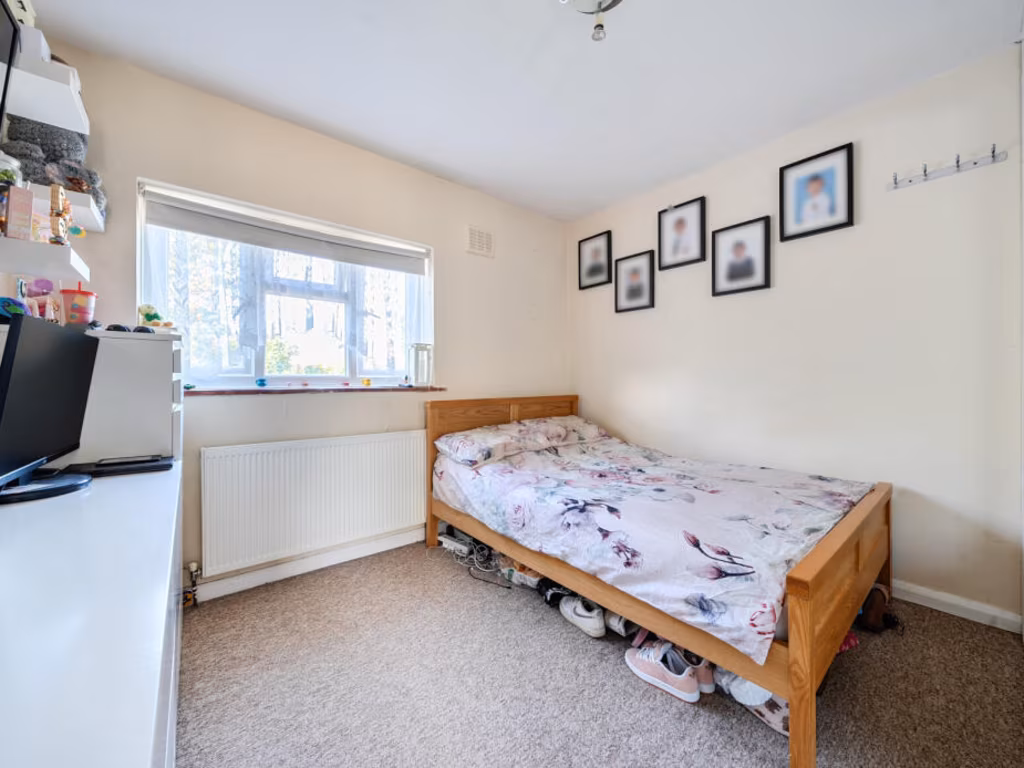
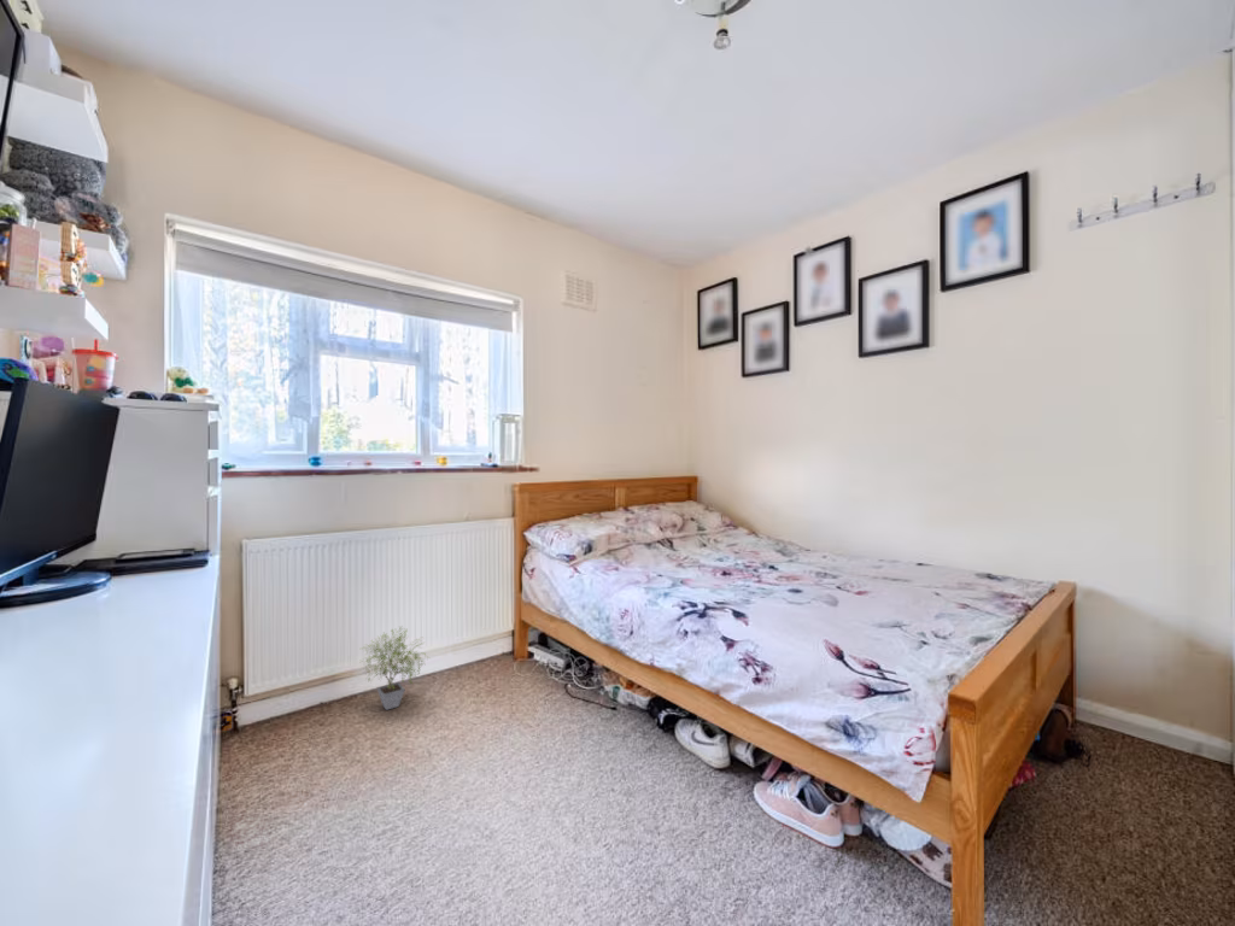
+ potted plant (392, 663)
